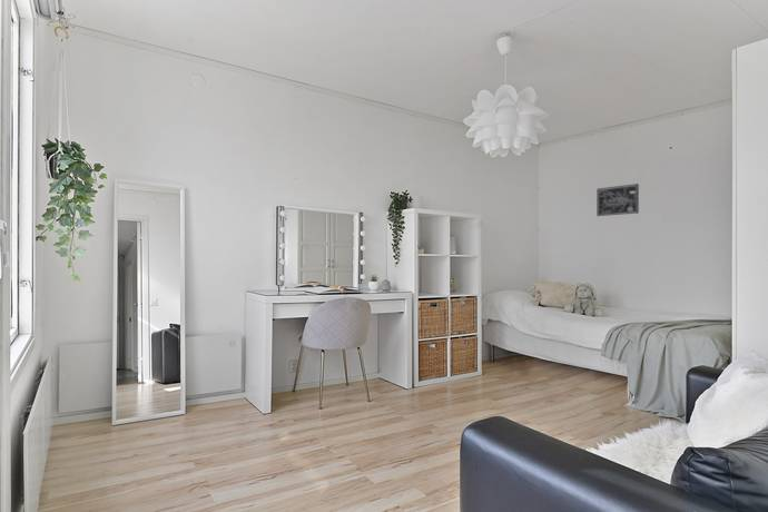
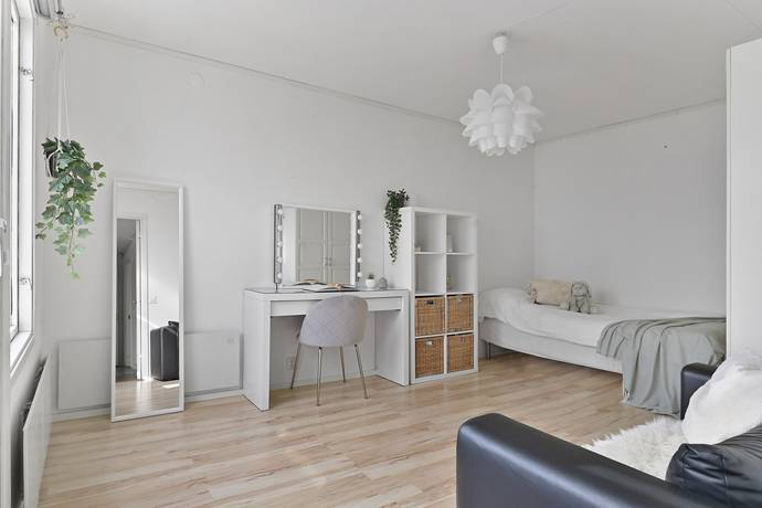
- wall art (617, 200)
